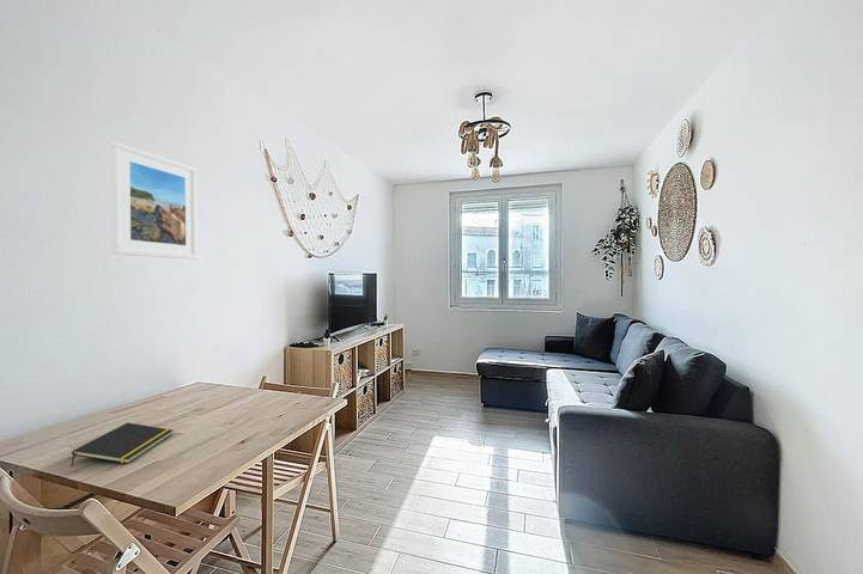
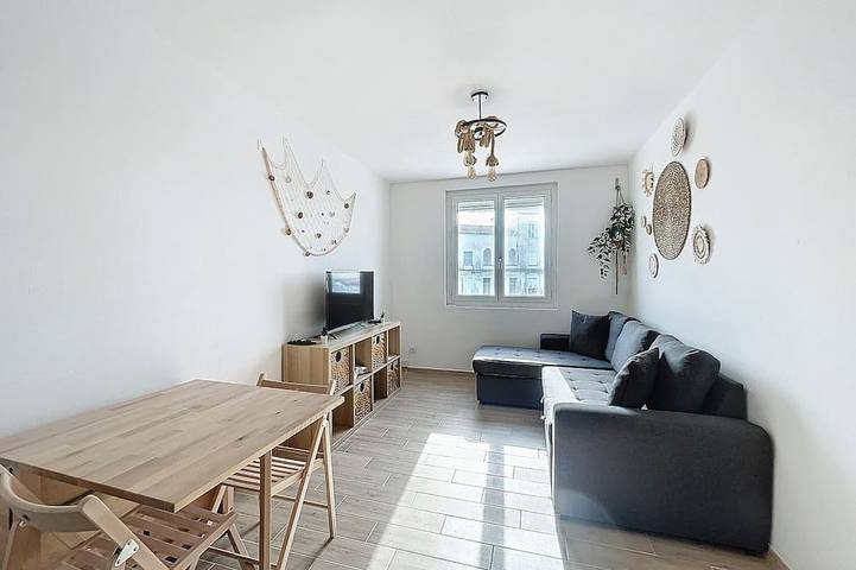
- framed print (158, 206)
- notepad (127, 441)
